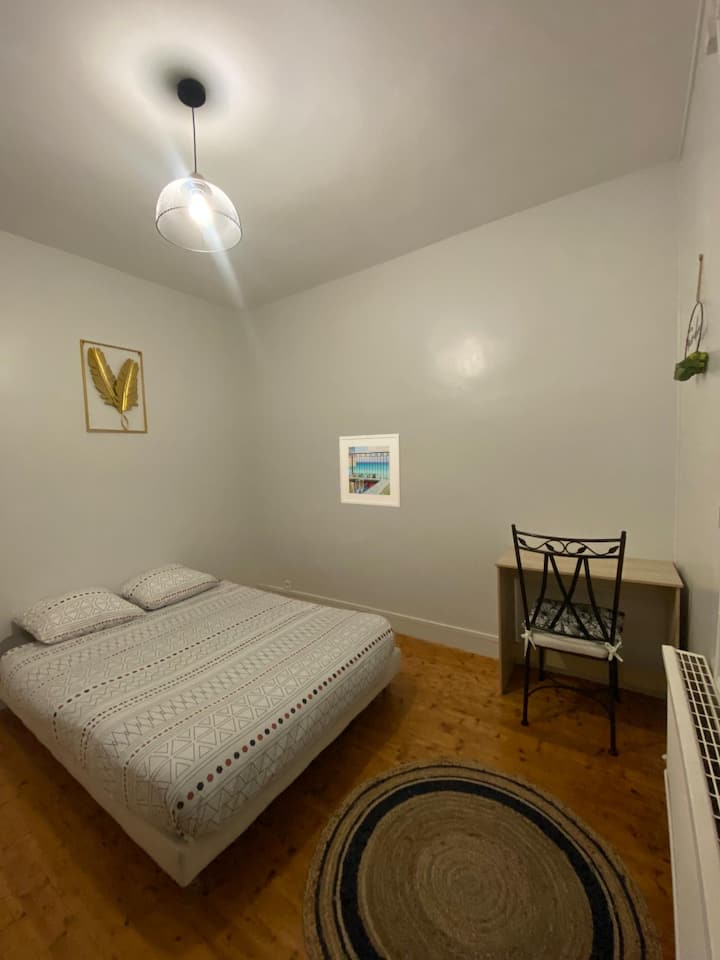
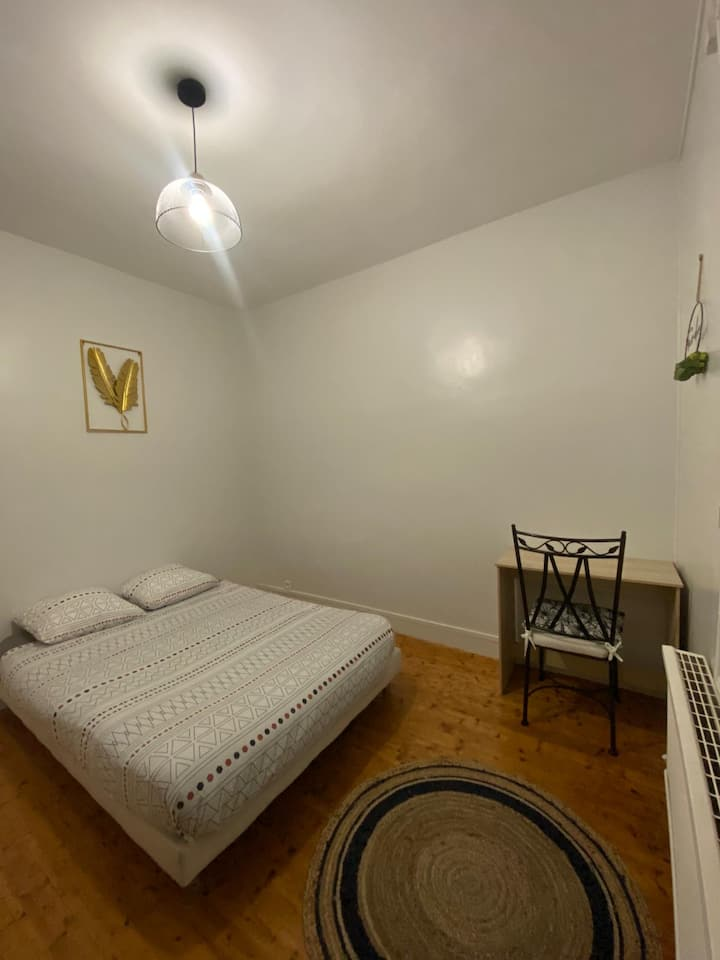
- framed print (368, 470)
